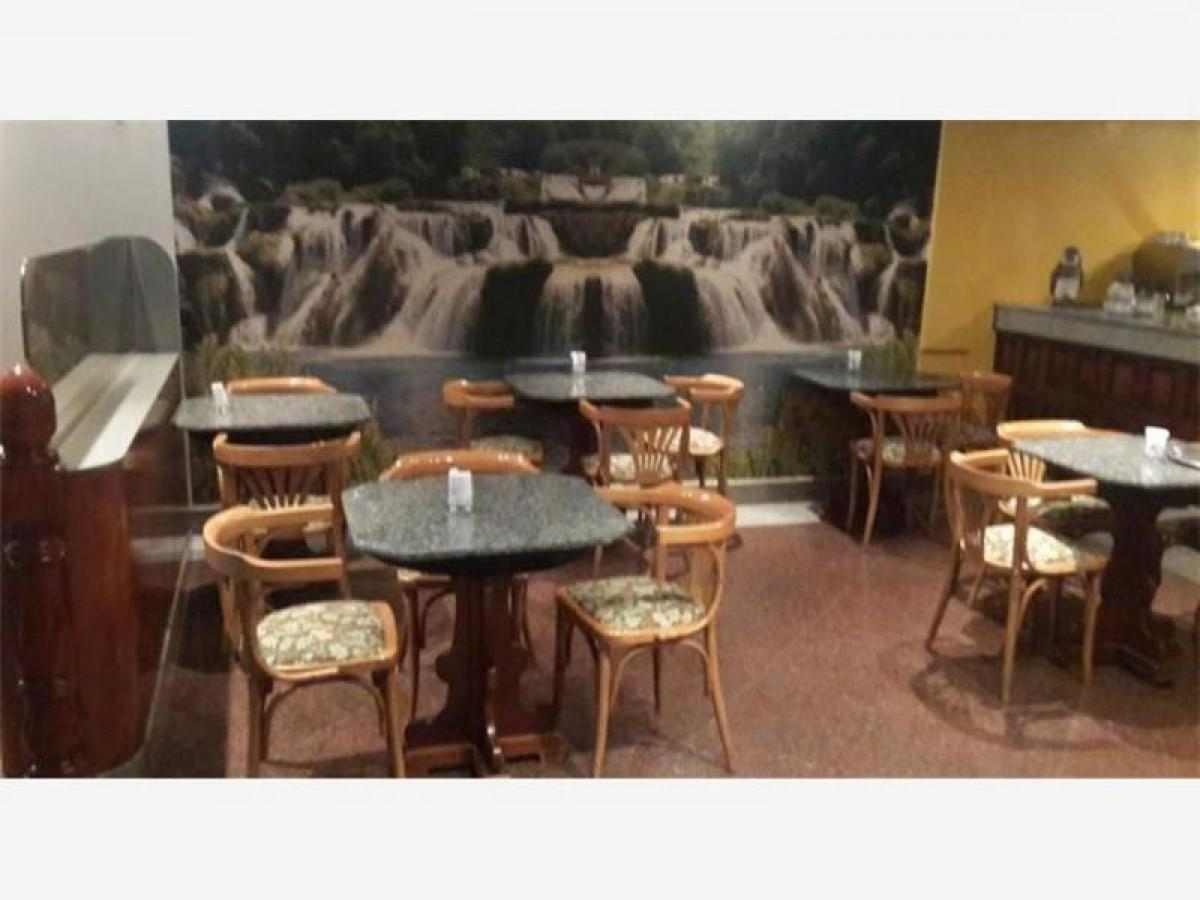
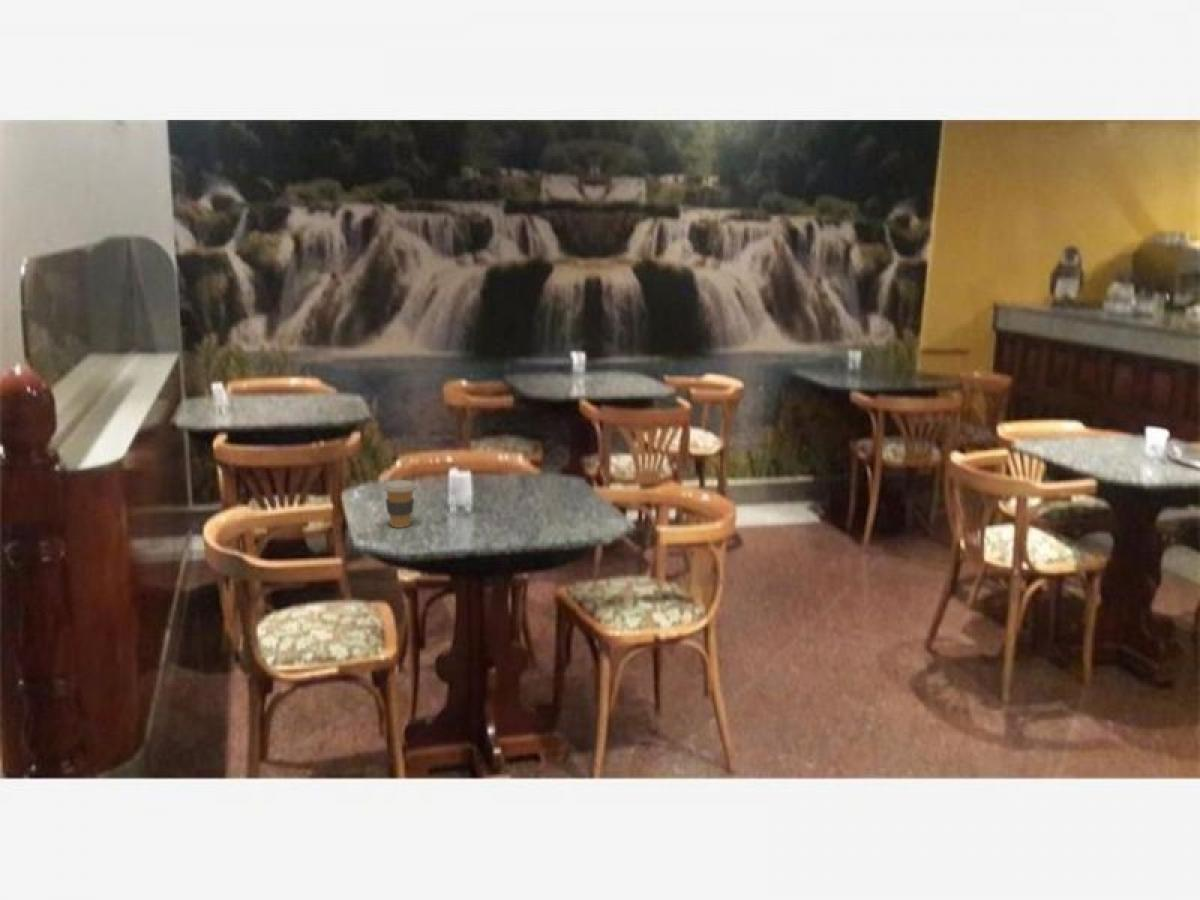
+ coffee cup (400, 504)
